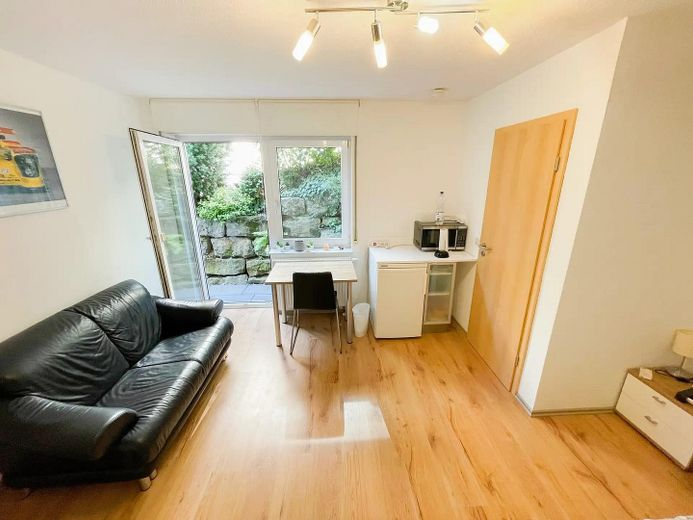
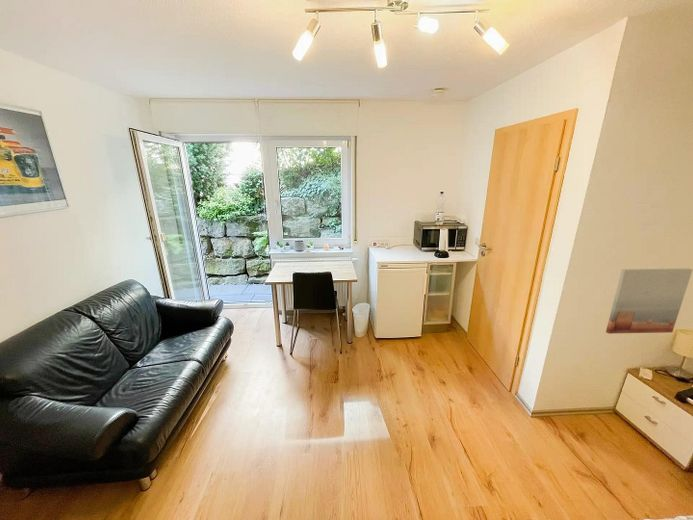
+ wall art (647, 301)
